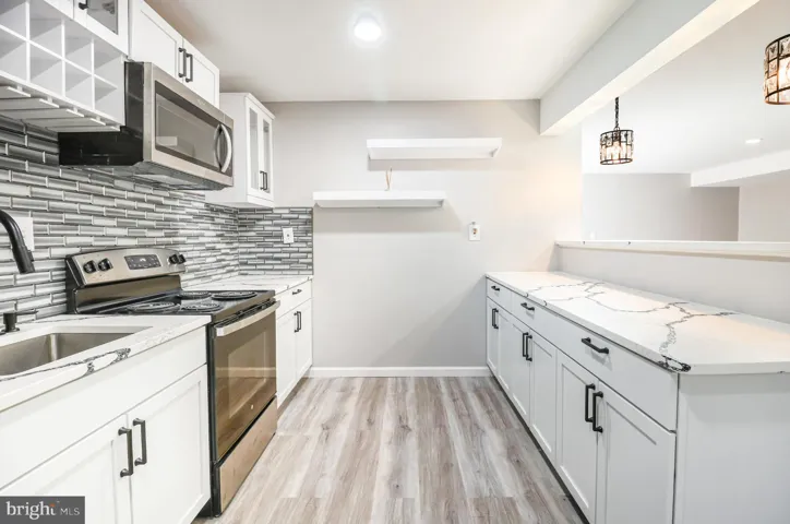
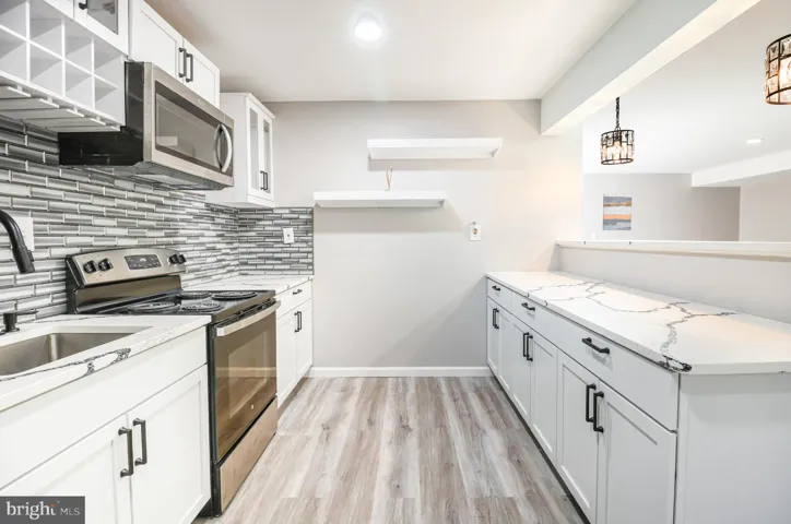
+ wall art (616, 212)
